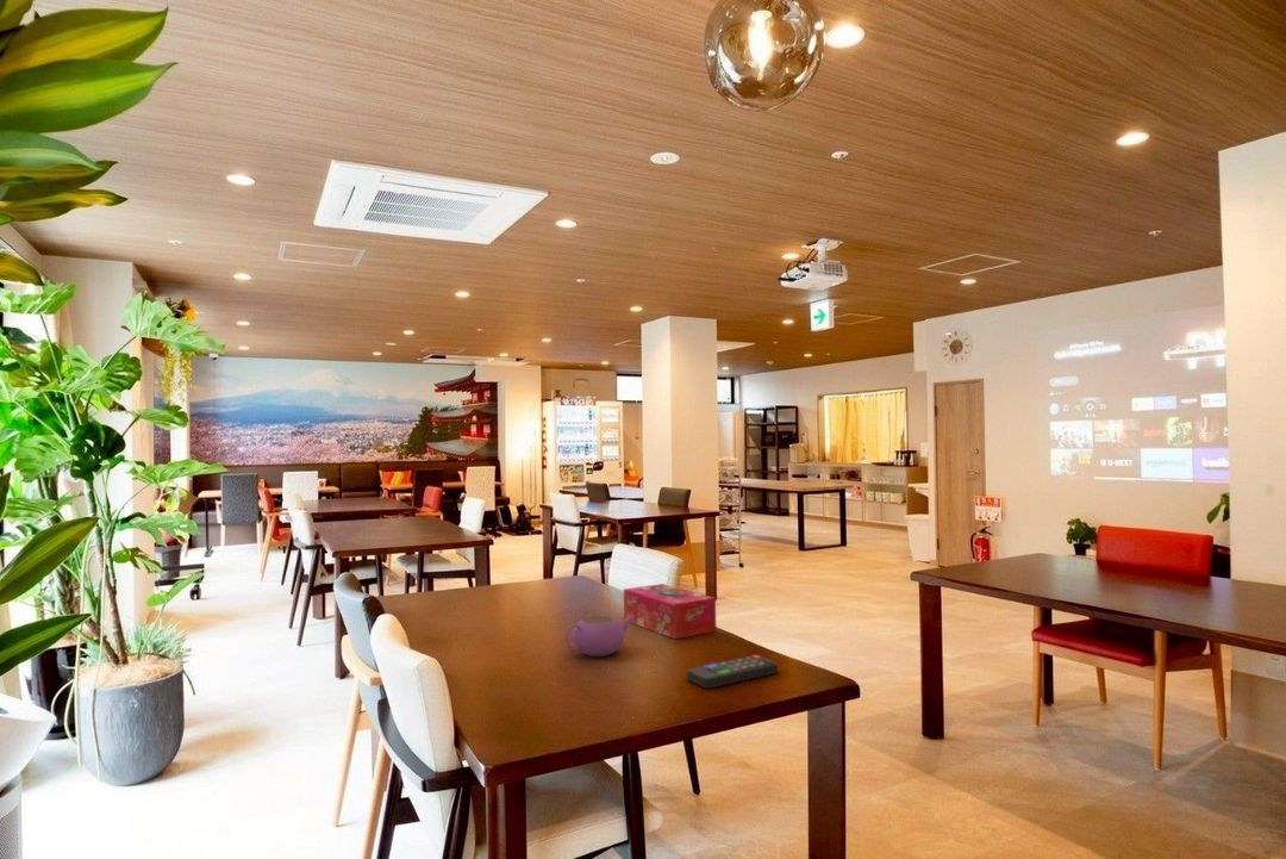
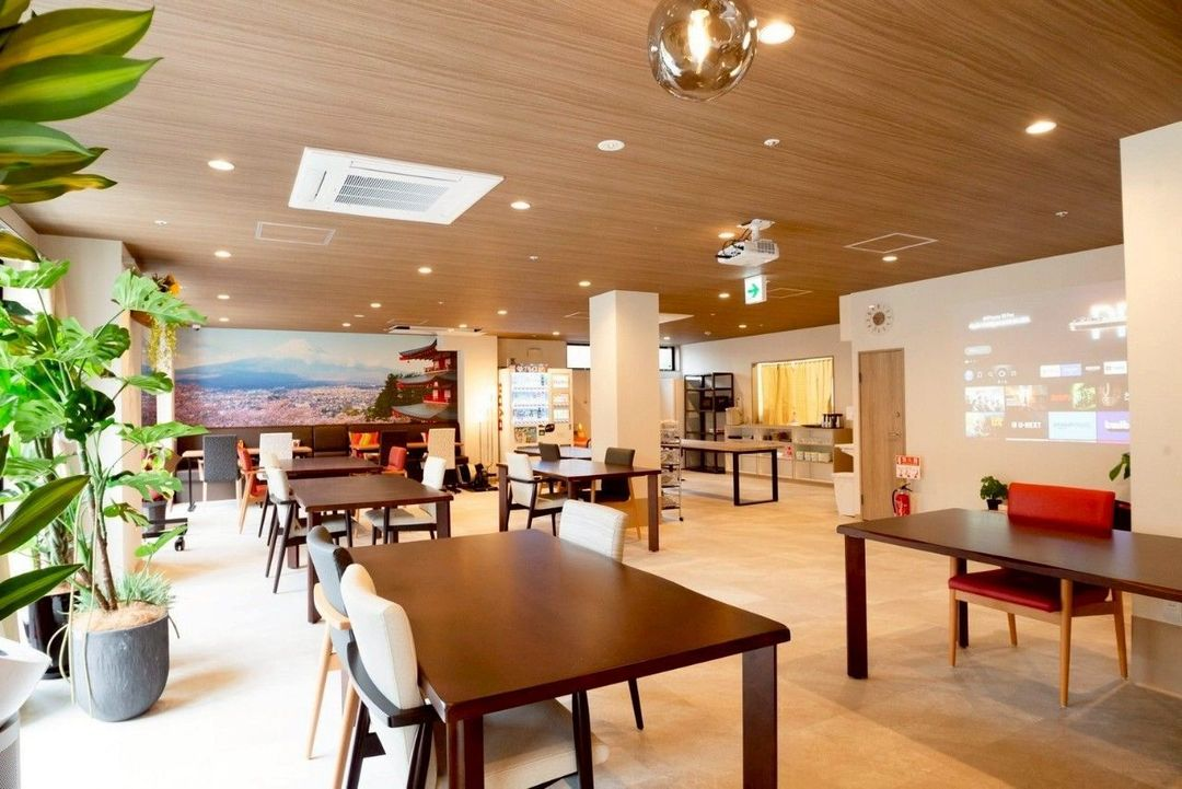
- teapot (600, 635)
- remote control (732, 670)
- tissue box (668, 609)
